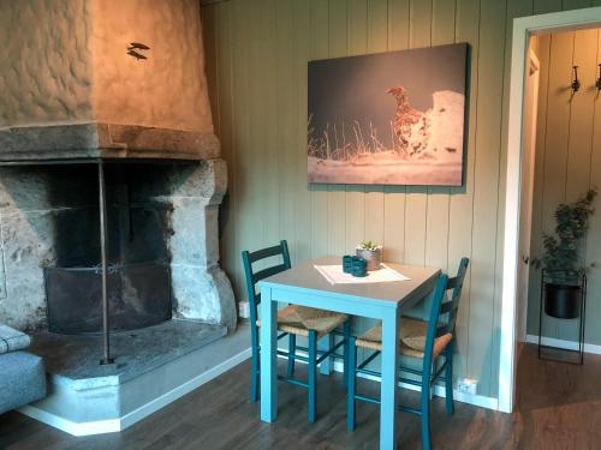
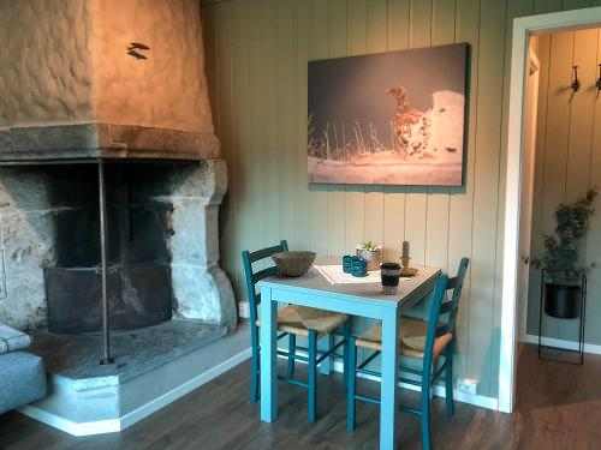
+ bowl (293, 264)
+ coffee cup (389, 278)
+ candle (405, 257)
